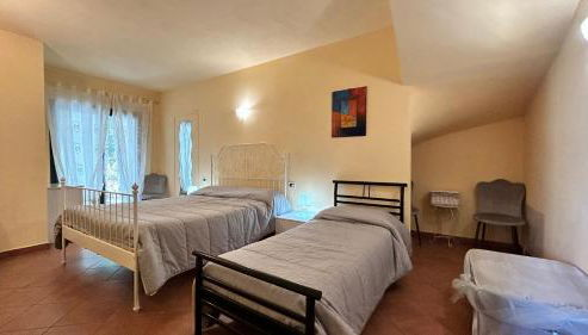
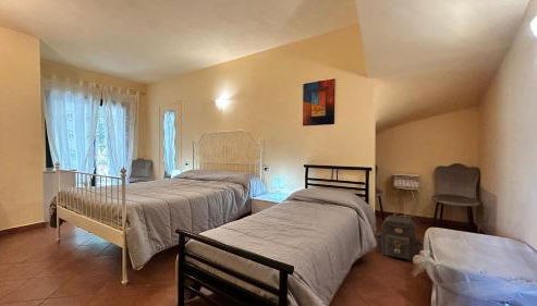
+ backpack (399, 235)
